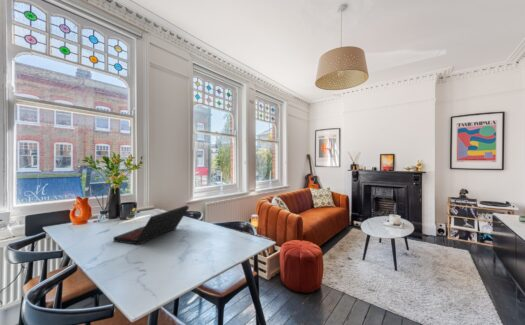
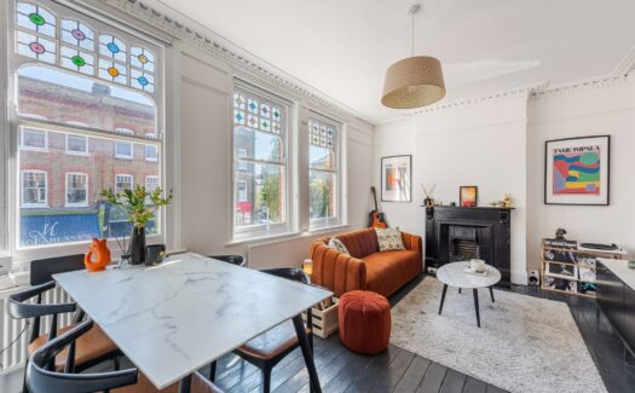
- laptop (154, 221)
